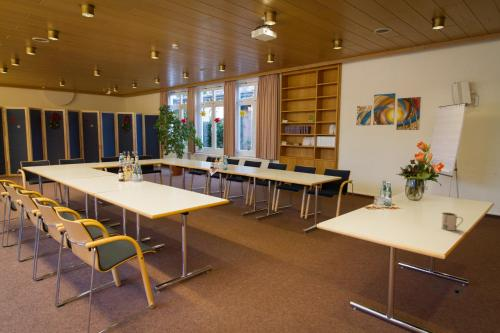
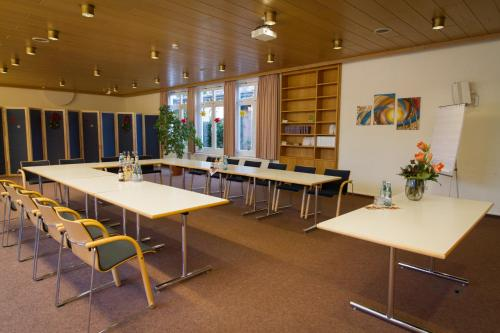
- mug (452, 221)
